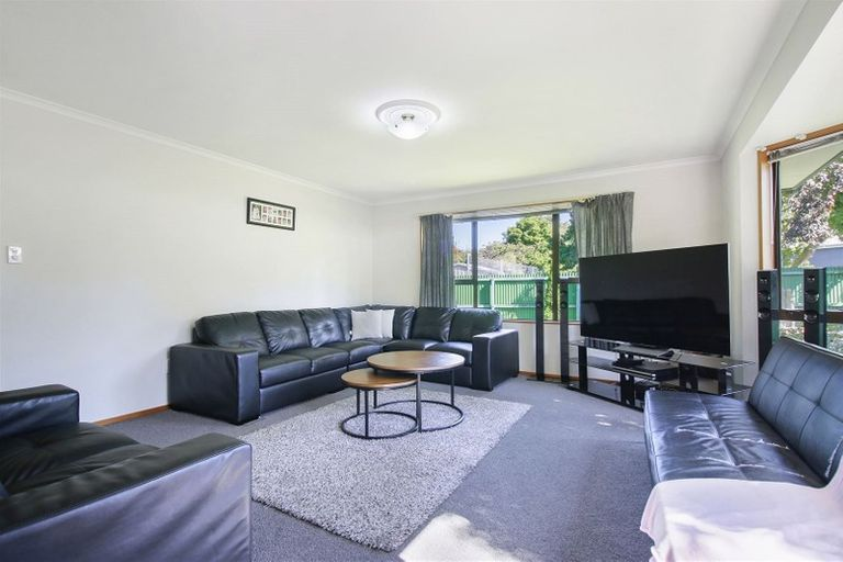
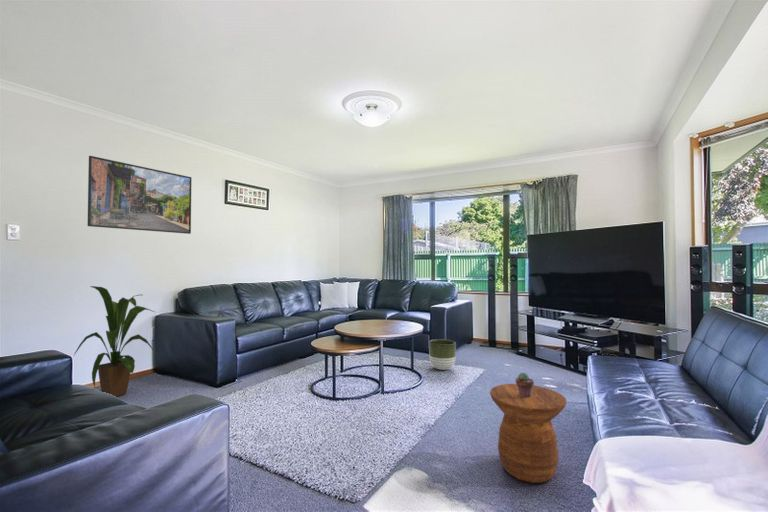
+ potted succulent (524, 383)
+ planter (442, 355)
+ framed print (145, 198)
+ house plant (124, 337)
+ side table (527, 432)
